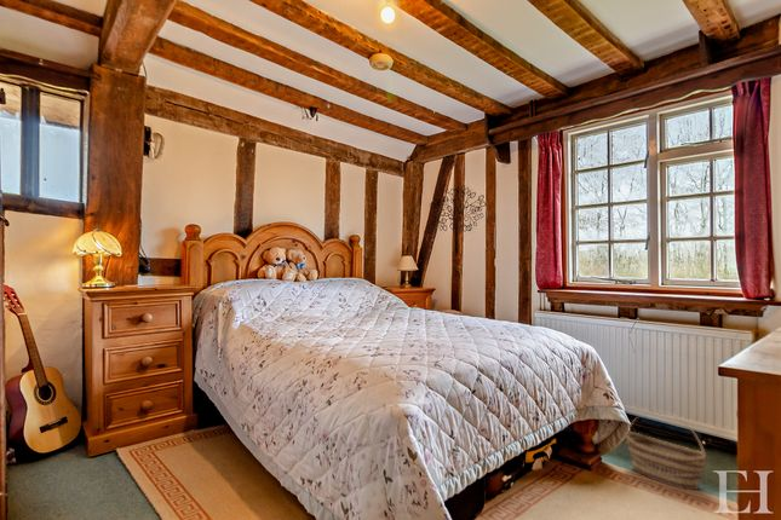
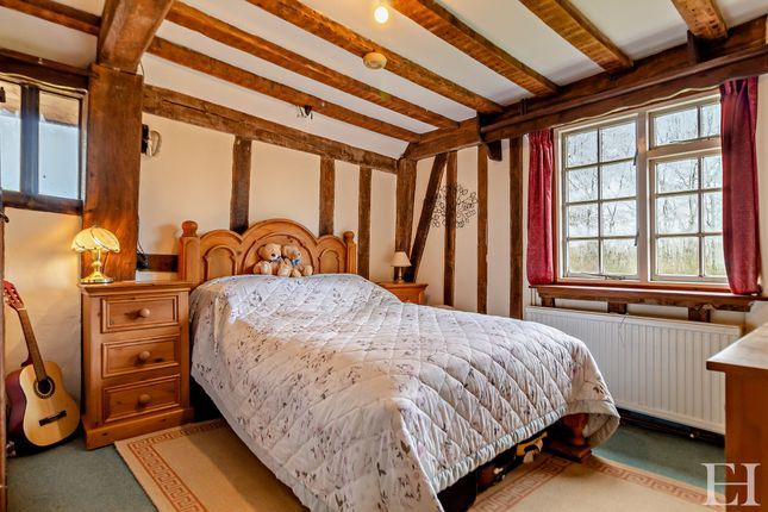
- basket (664, 444)
